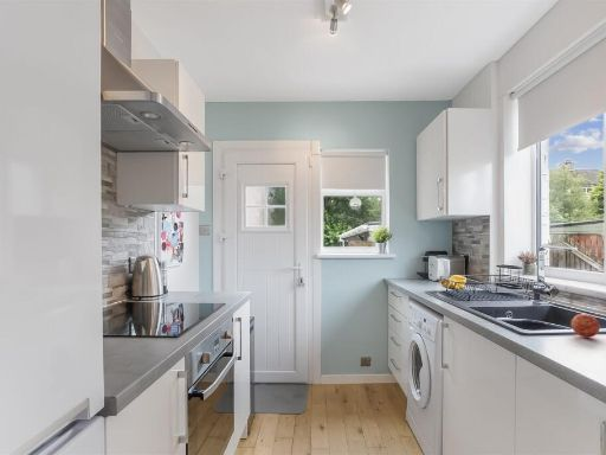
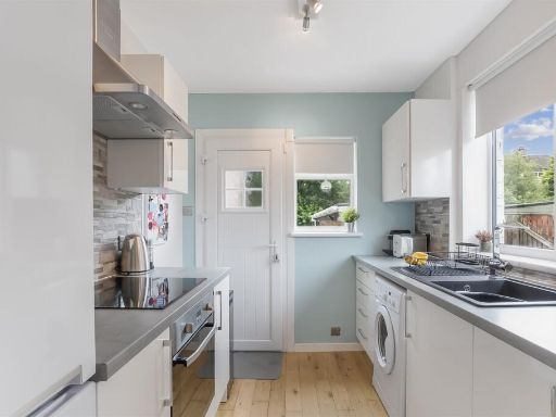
- apple (585, 325)
